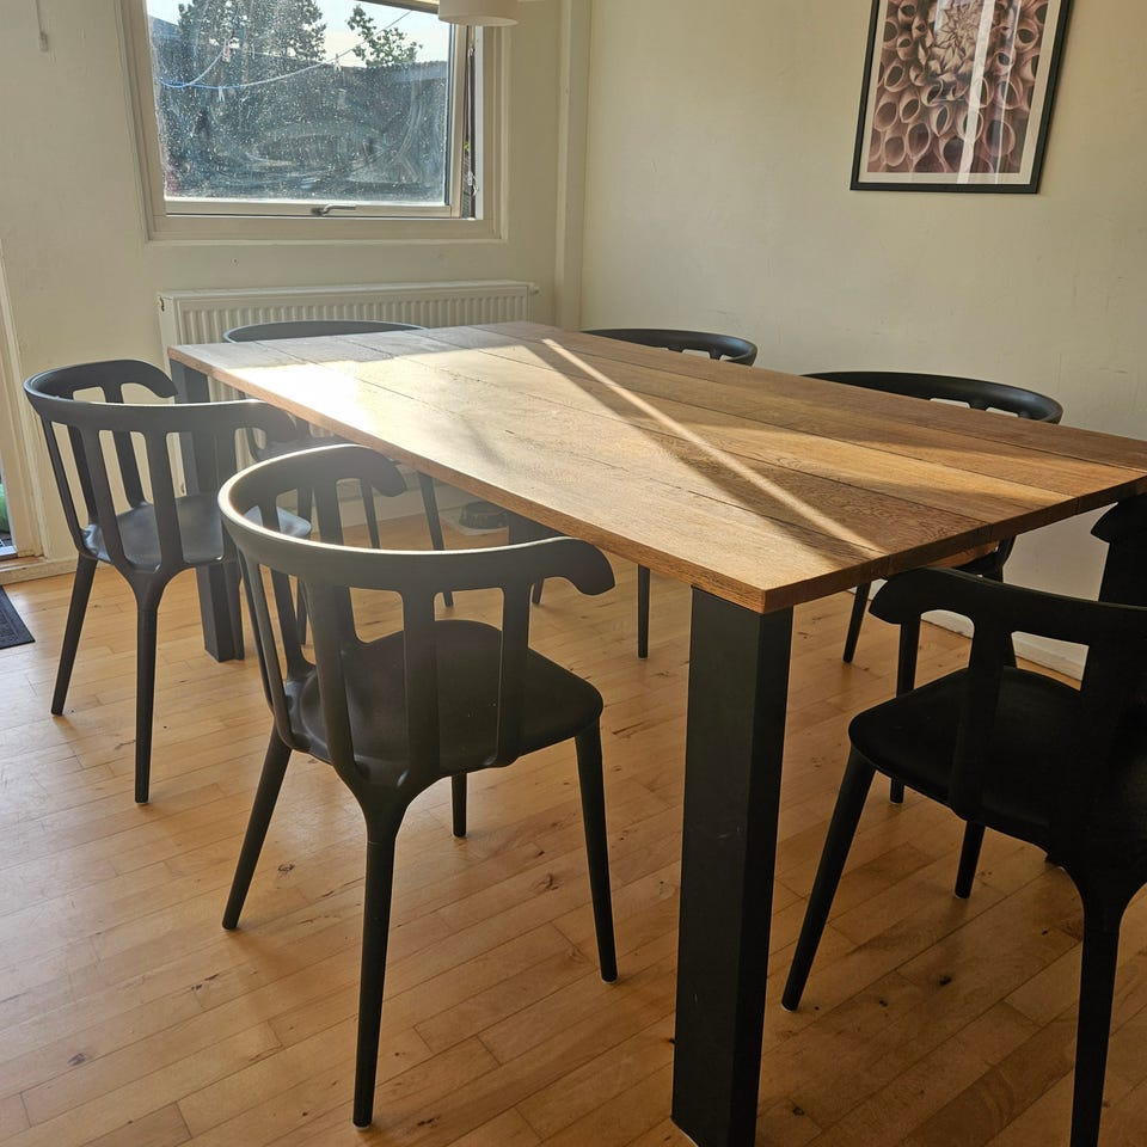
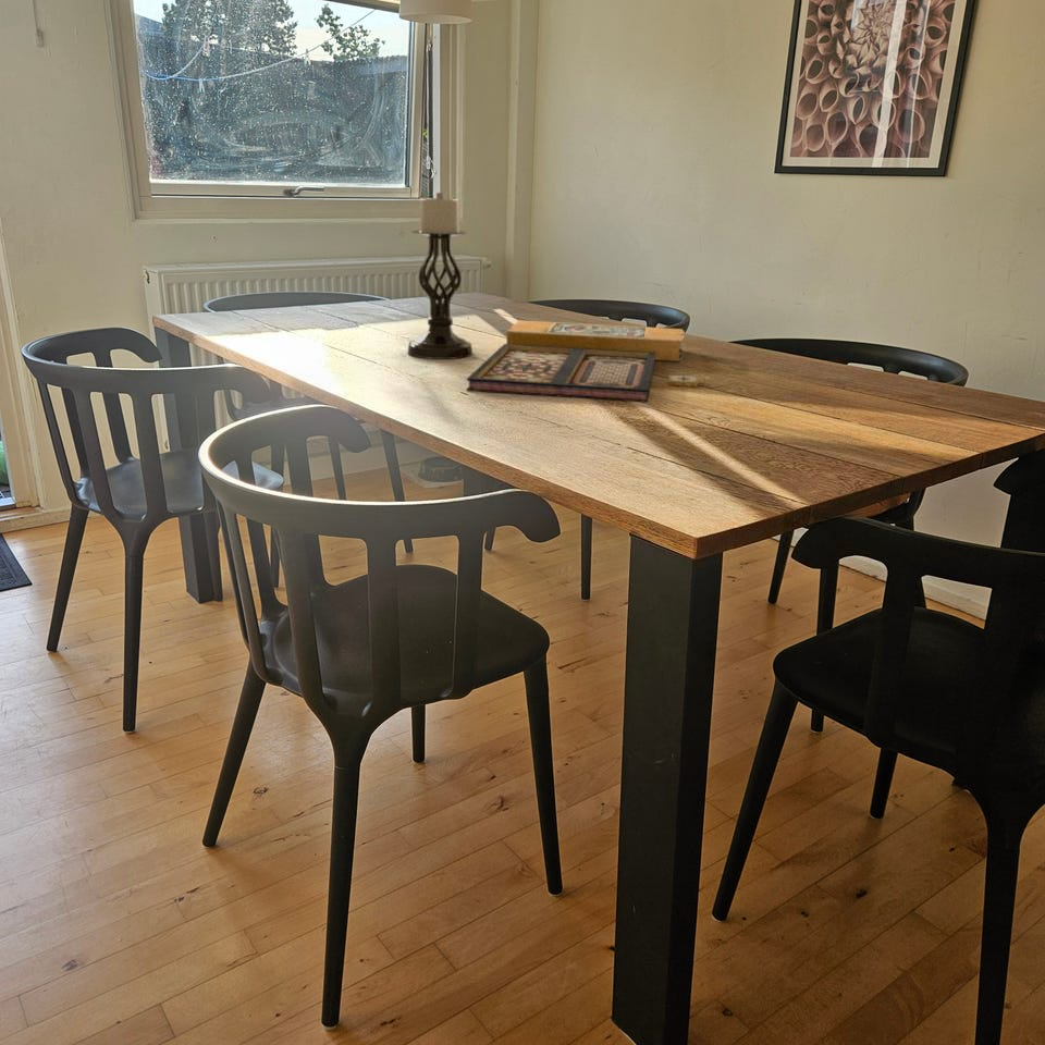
+ board game (595, 356)
+ candle holder (440, 275)
